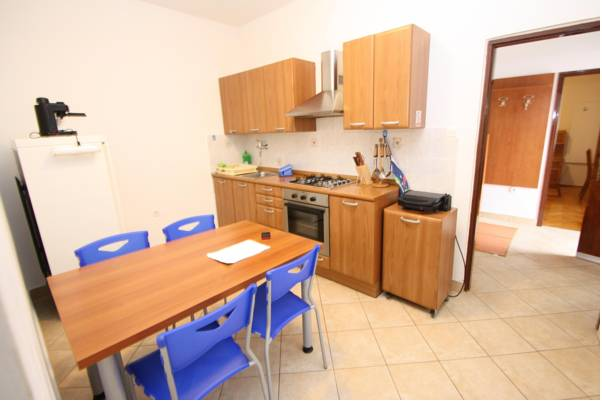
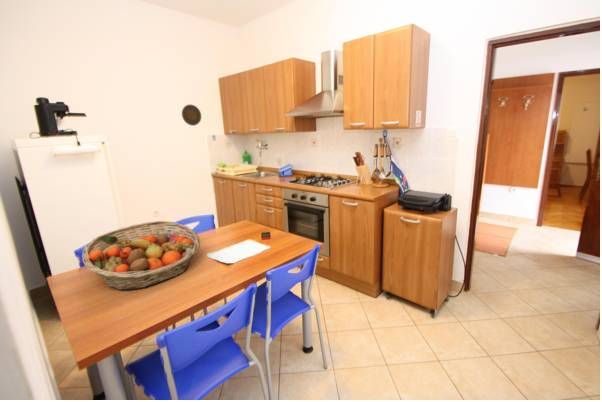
+ decorative plate (192, 115)
+ fruit basket (147, 252)
